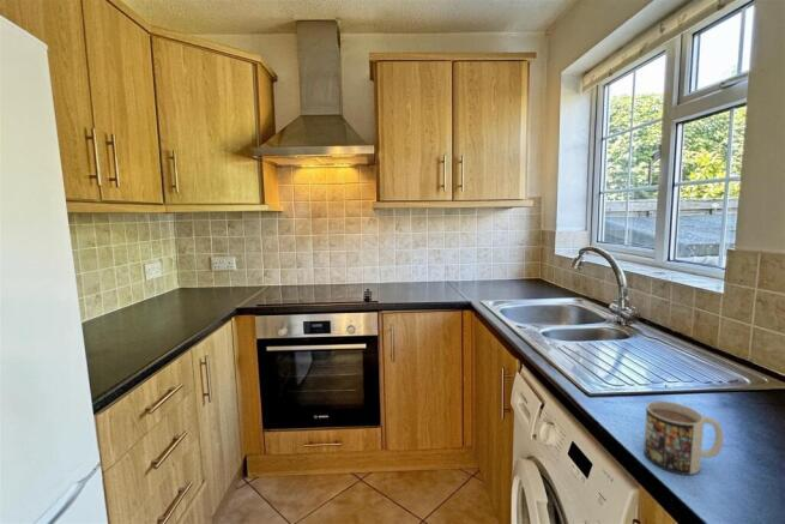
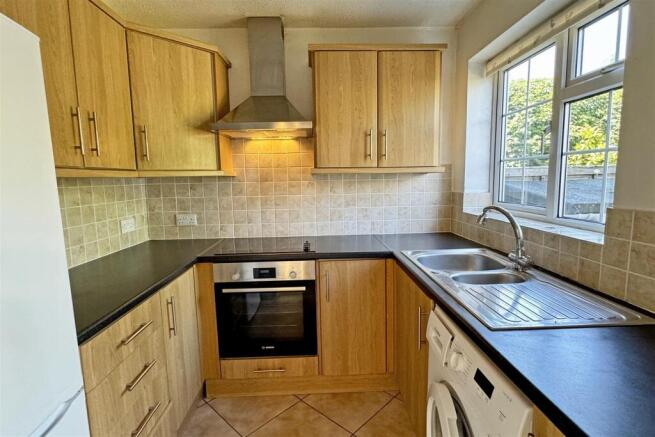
- mug (683, 435)
